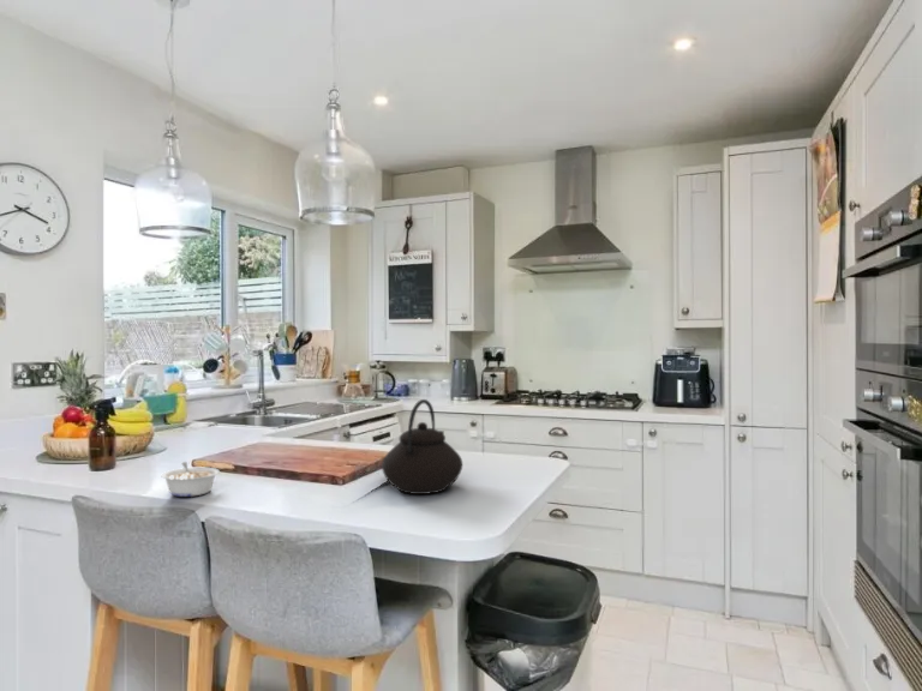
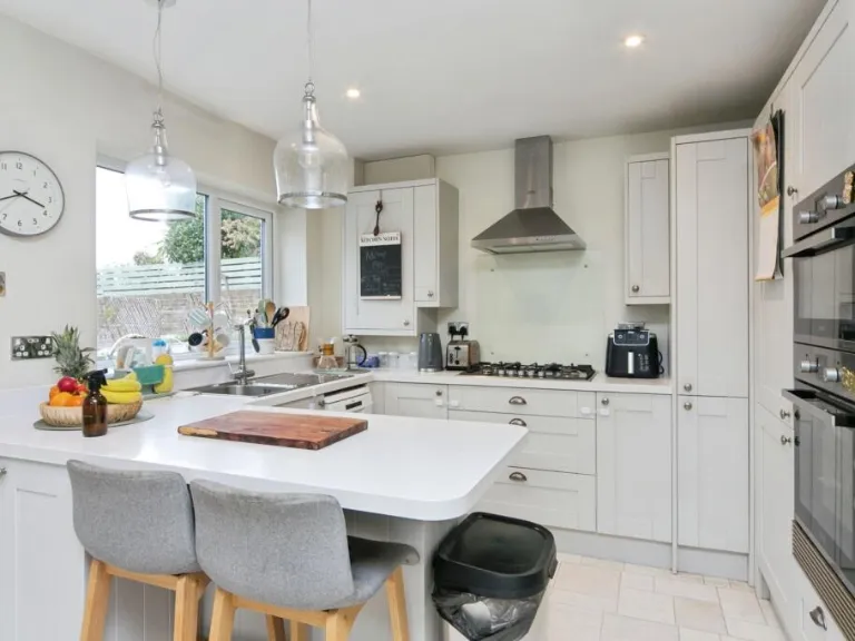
- teapot (425, 441)
- legume (188, 480)
